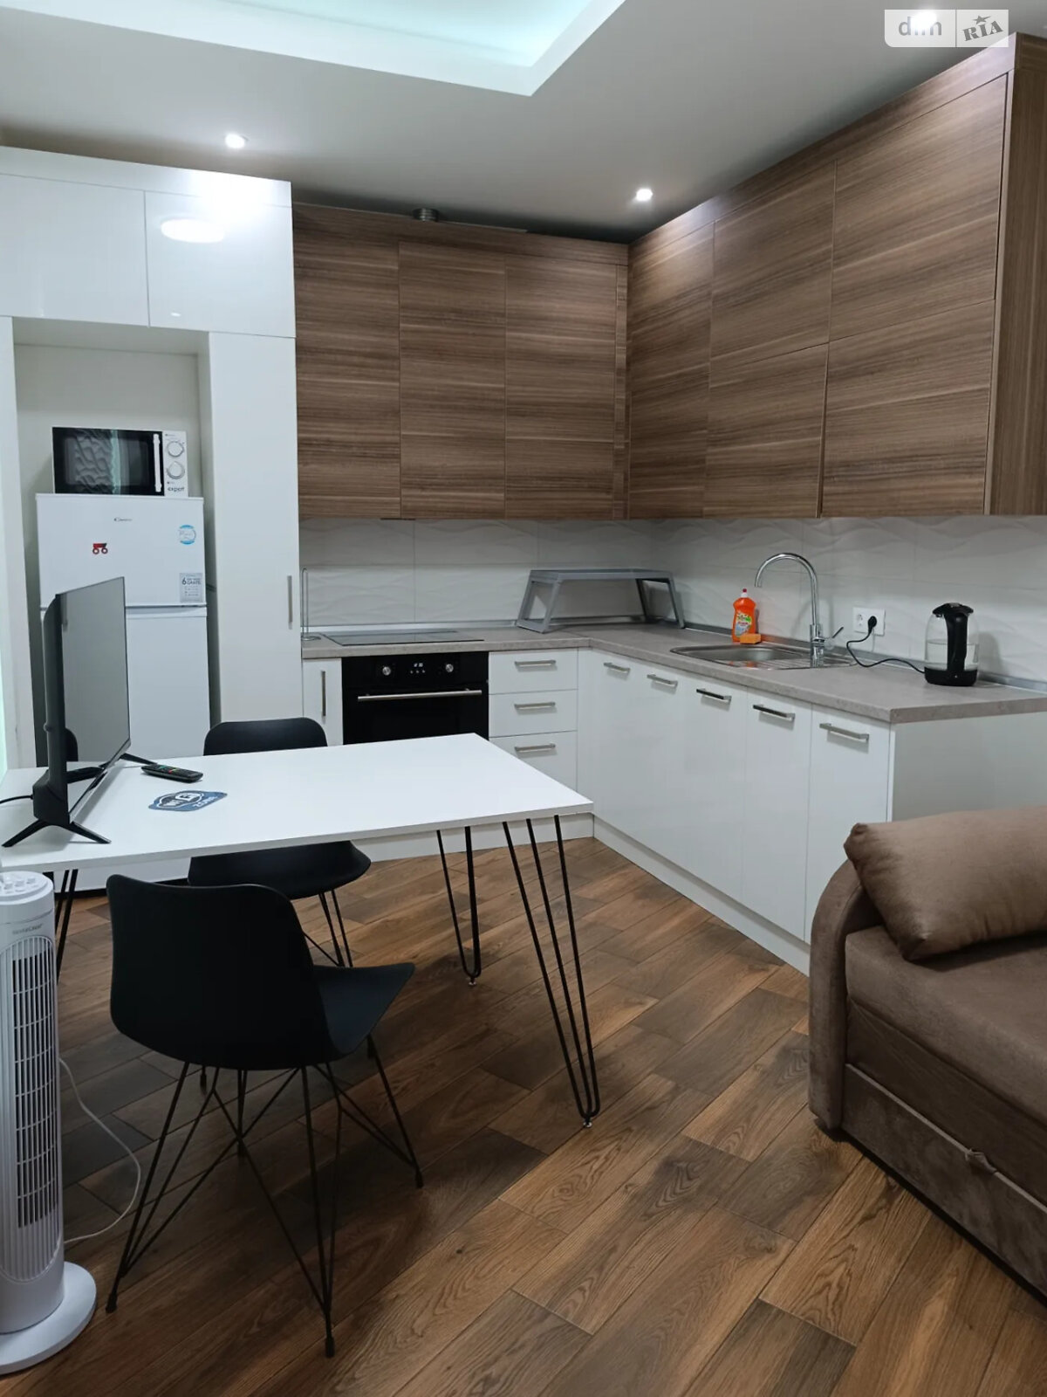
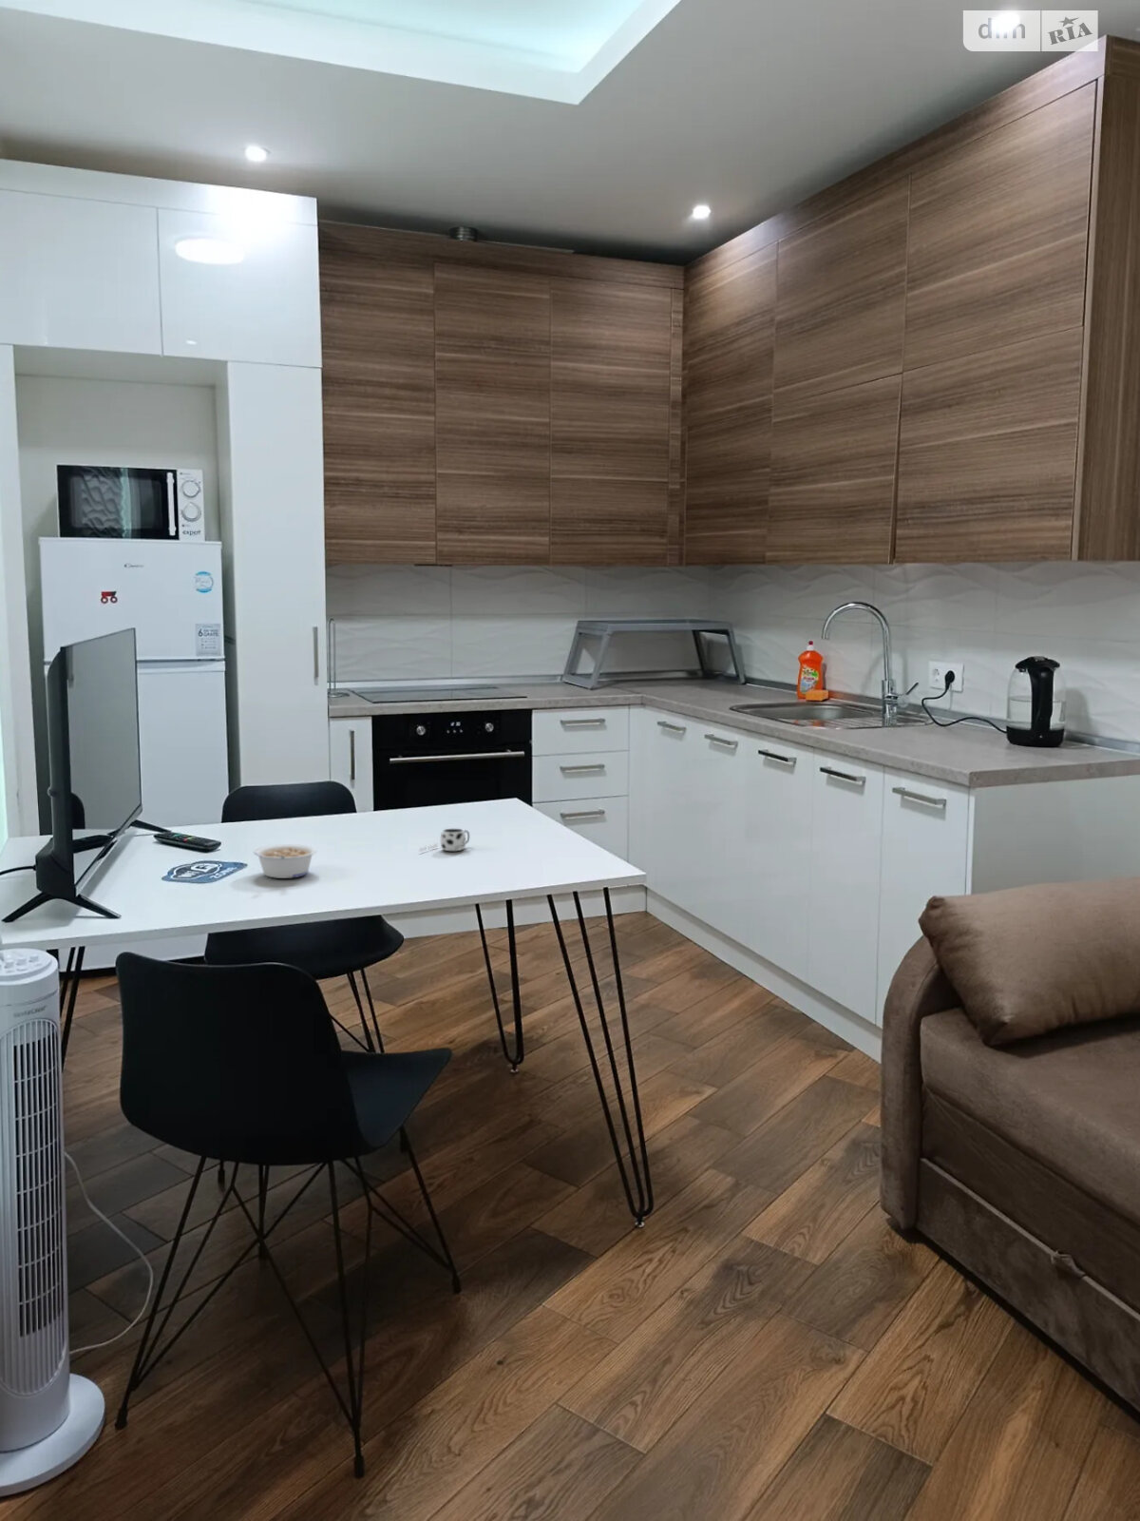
+ mug (445, 840)
+ legume (287, 860)
